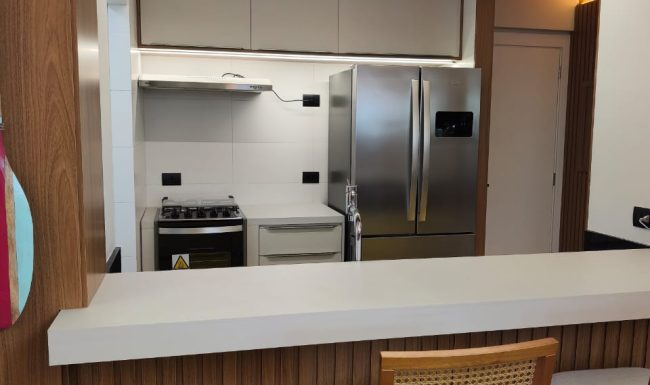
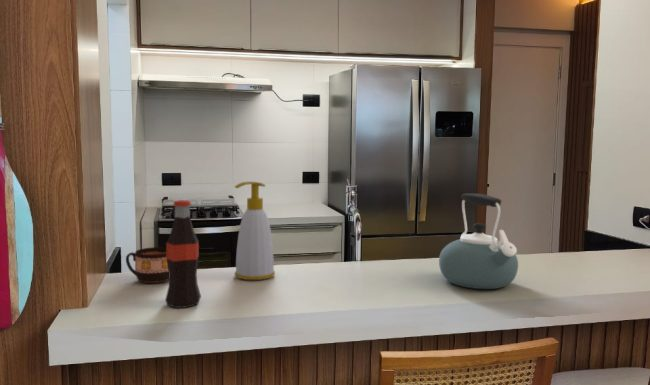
+ soap bottle (254, 229)
+ bottle (182, 252)
+ cup (153, 264)
+ kettle (483, 239)
